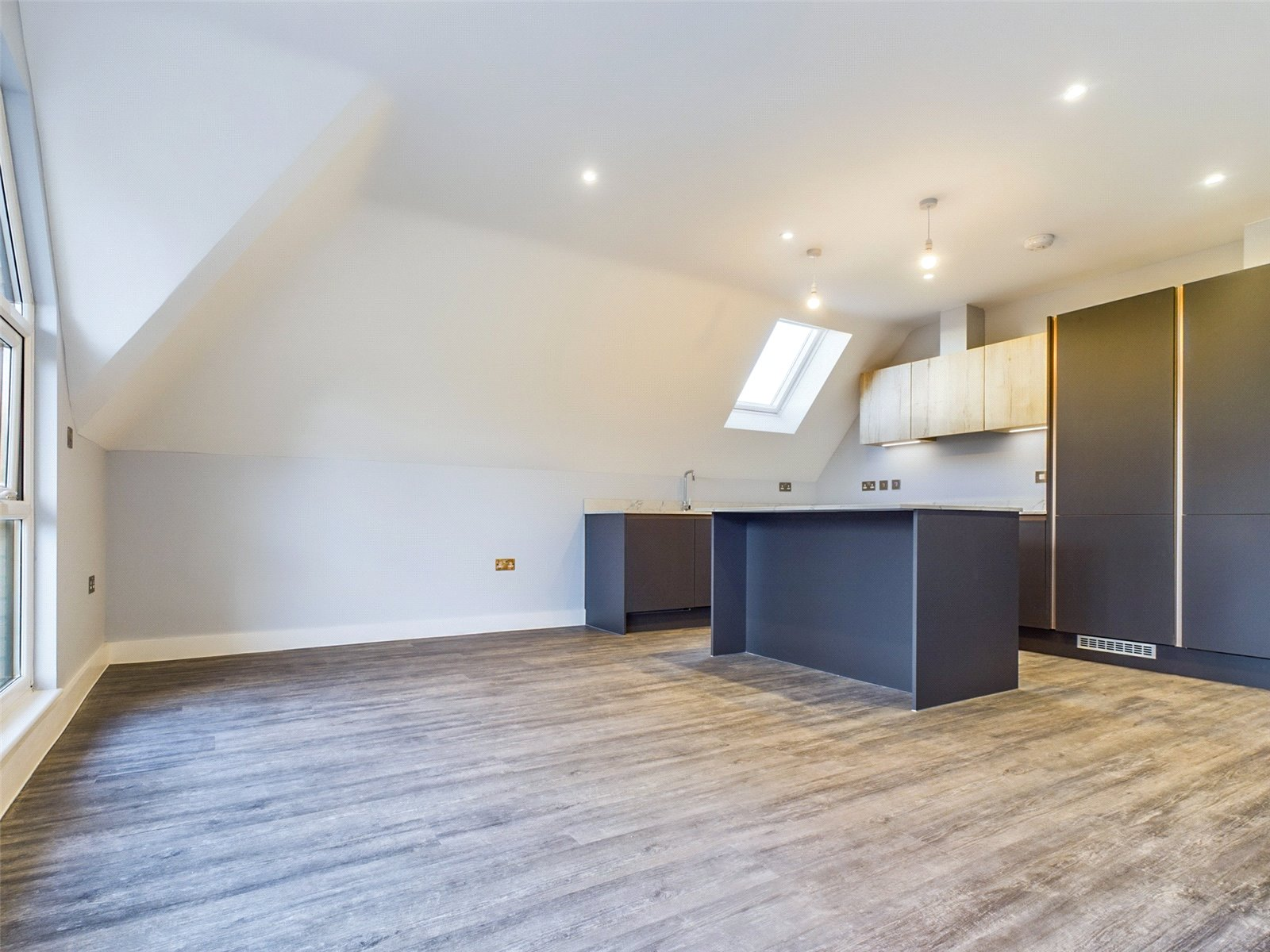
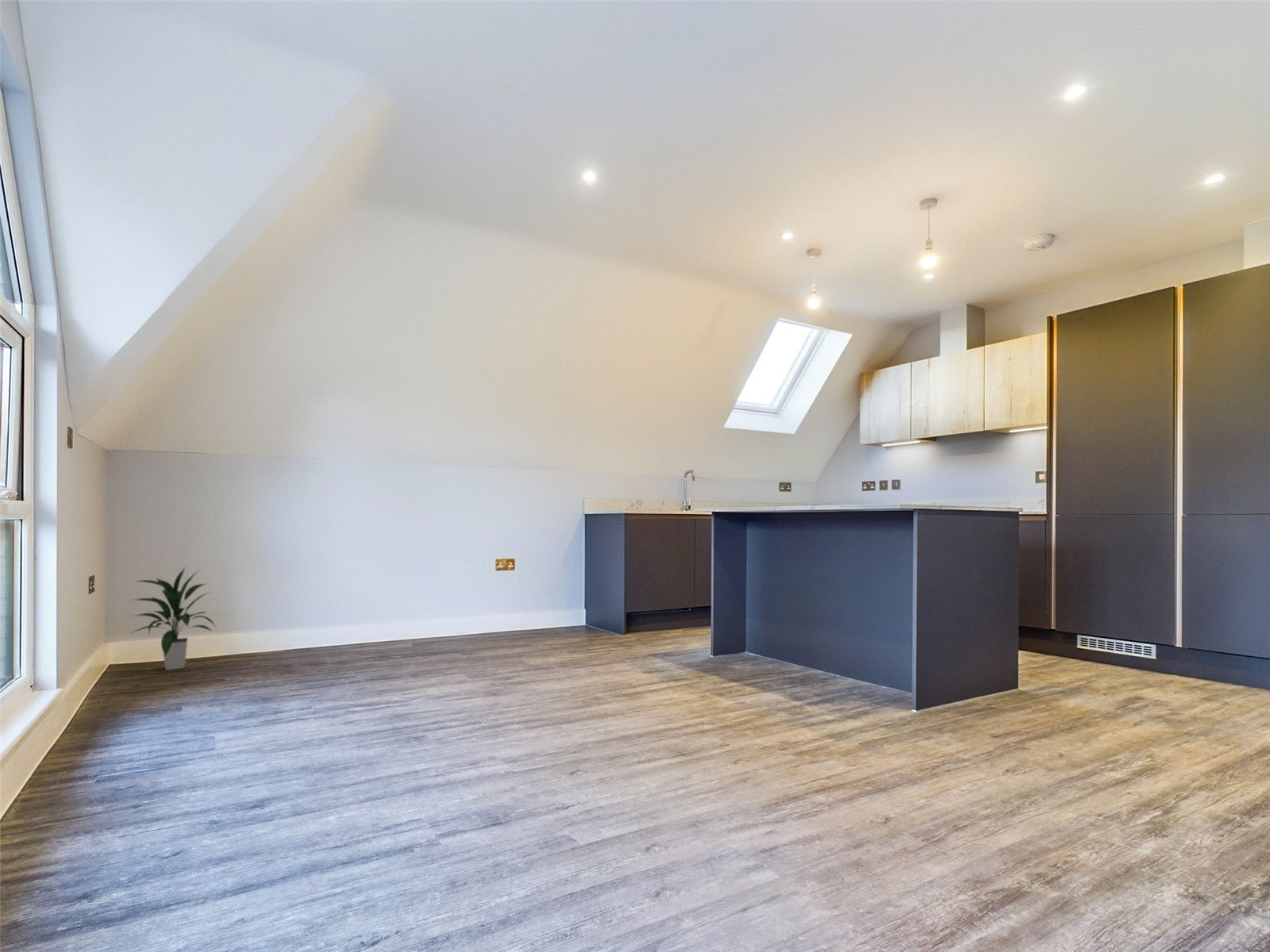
+ indoor plant (173, 618)
